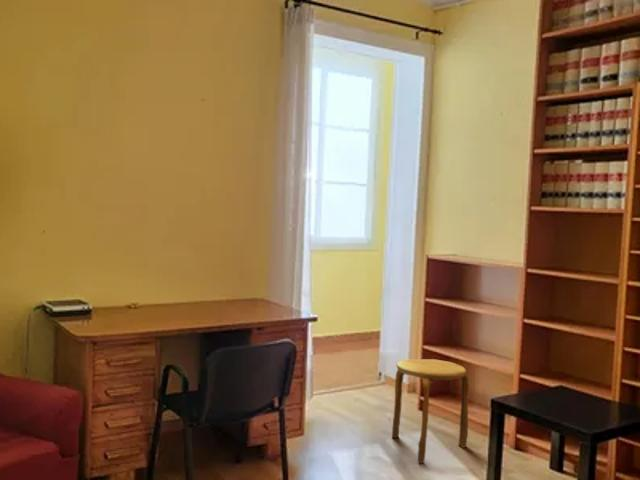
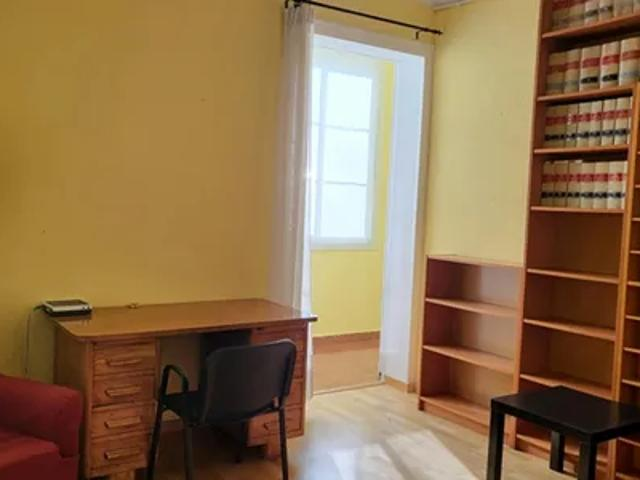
- stool (426, 405)
